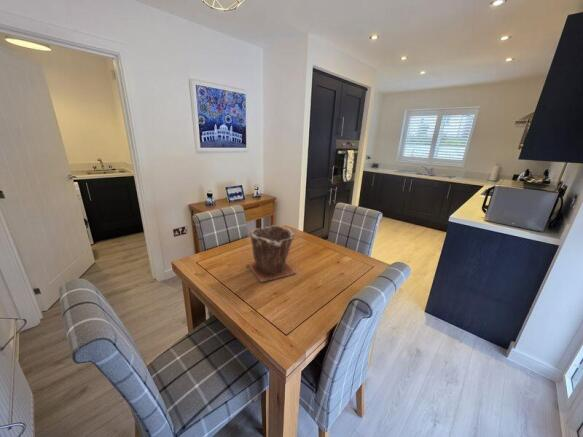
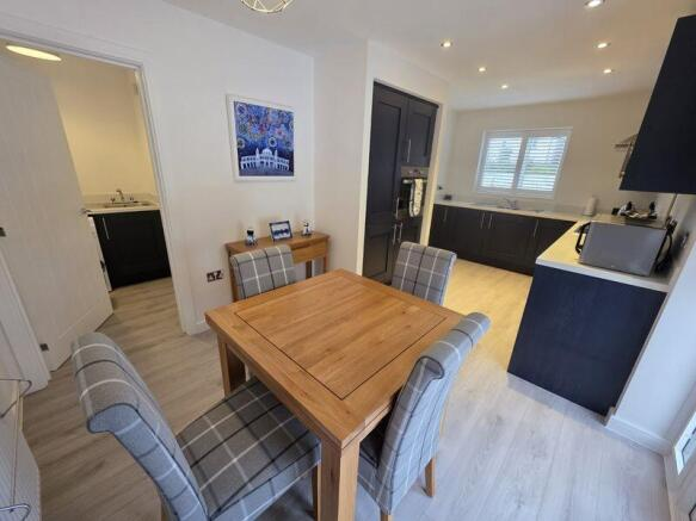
- plant pot (271, 250)
